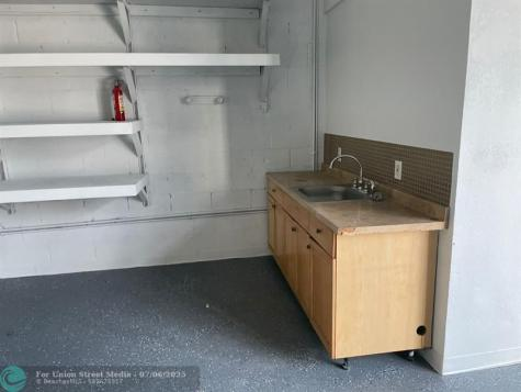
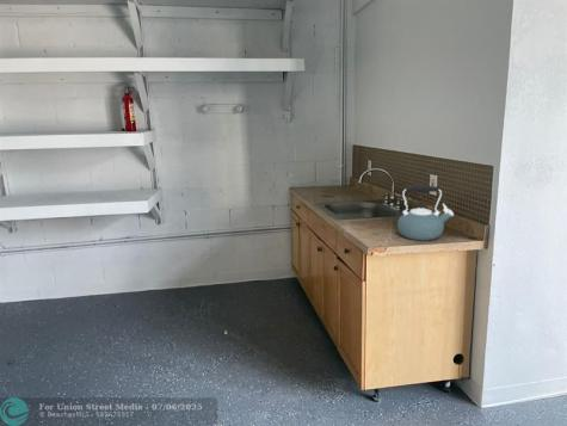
+ kettle (425, 211)
